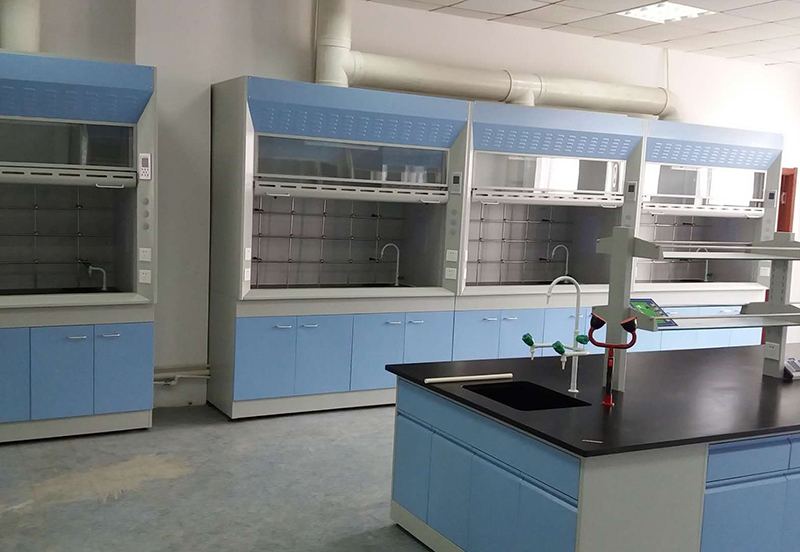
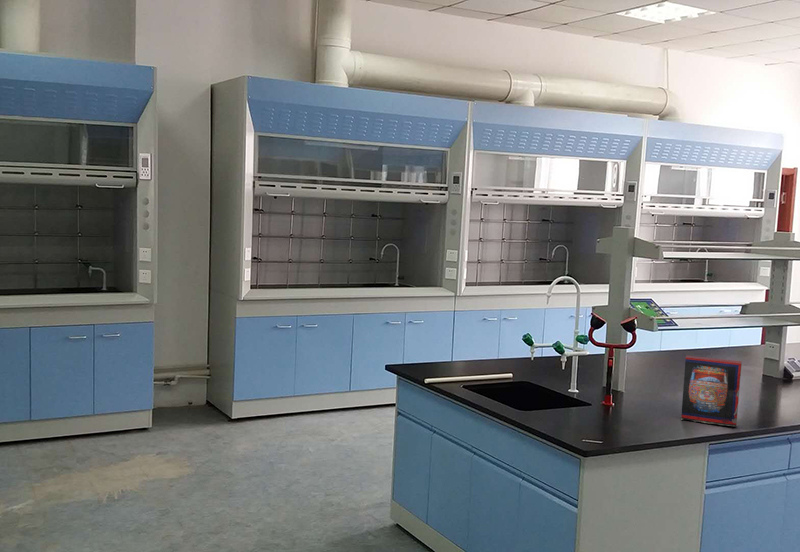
+ book (711, 391)
